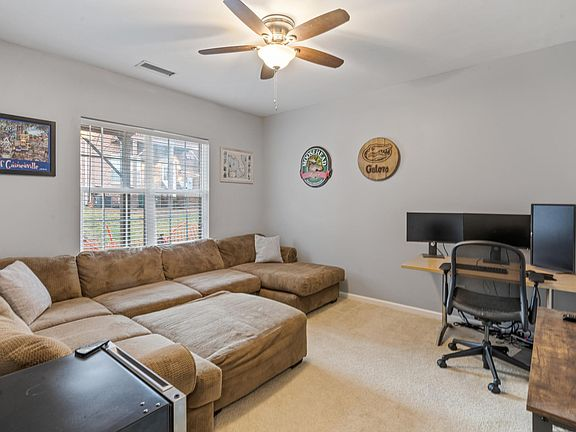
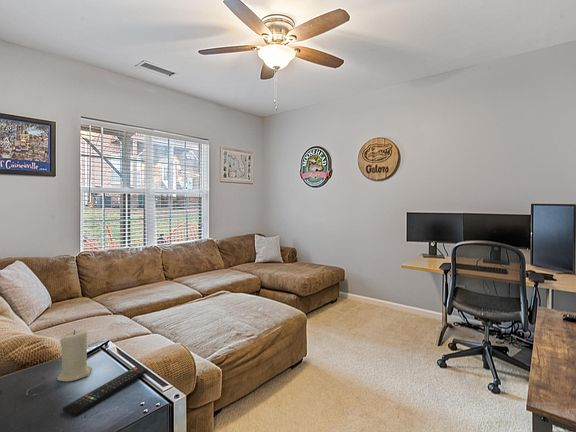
+ candle (75, 352)
+ remote control (110, 388)
